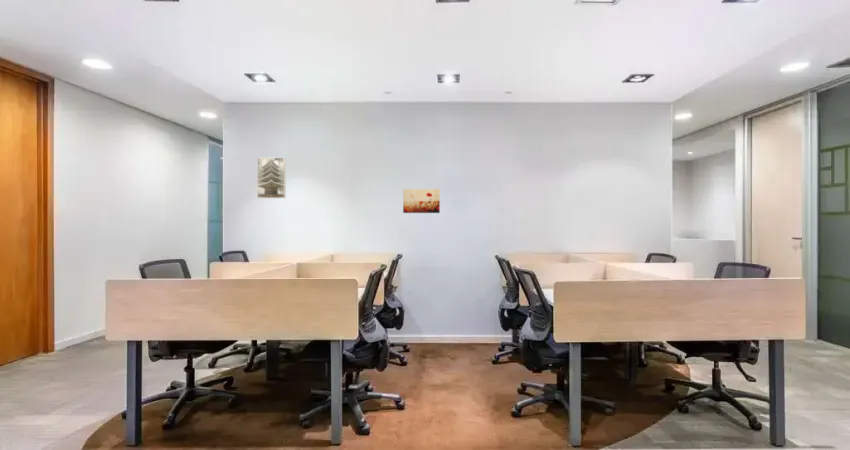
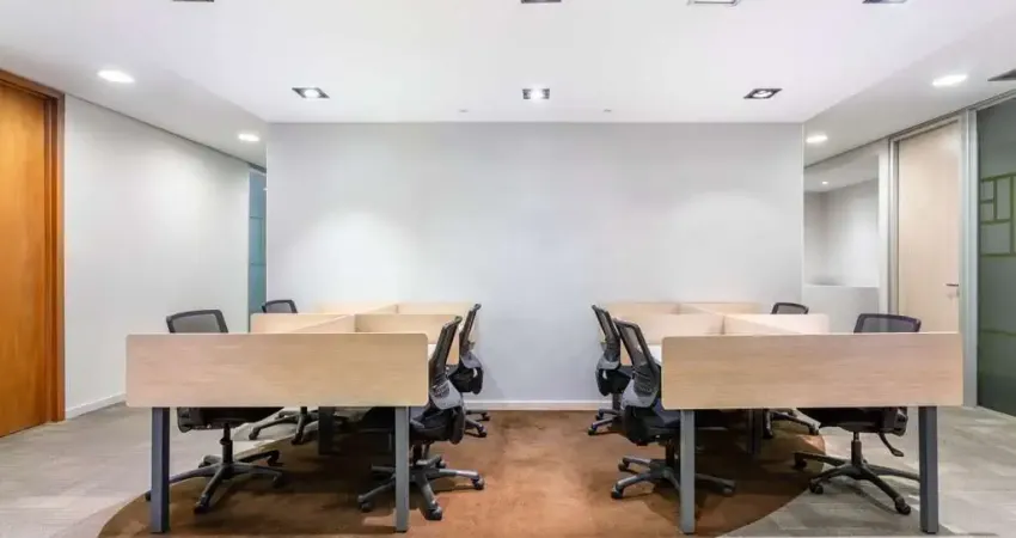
- wall art (421, 201)
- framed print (271, 178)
